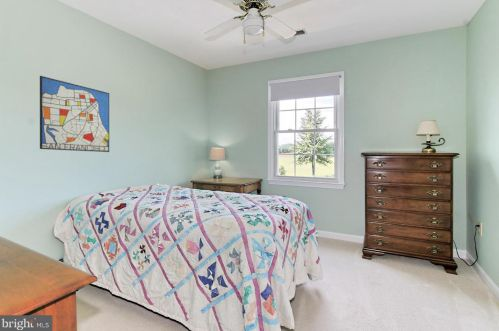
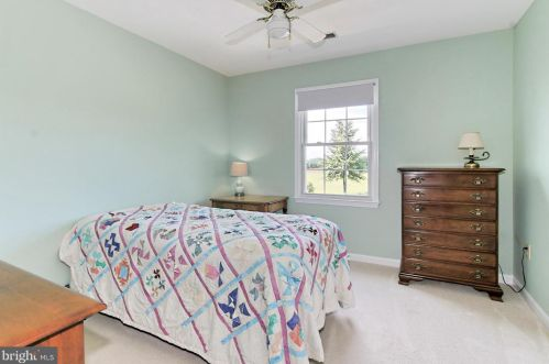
- wall art (78, 118)
